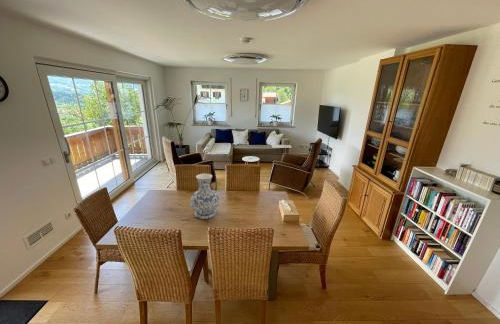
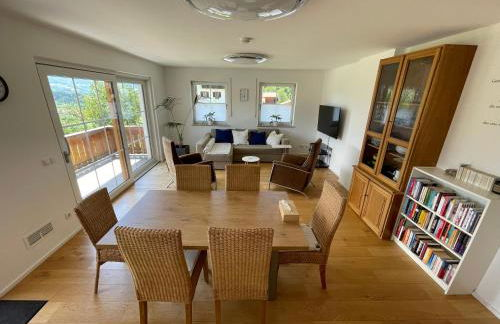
- vase (204, 195)
